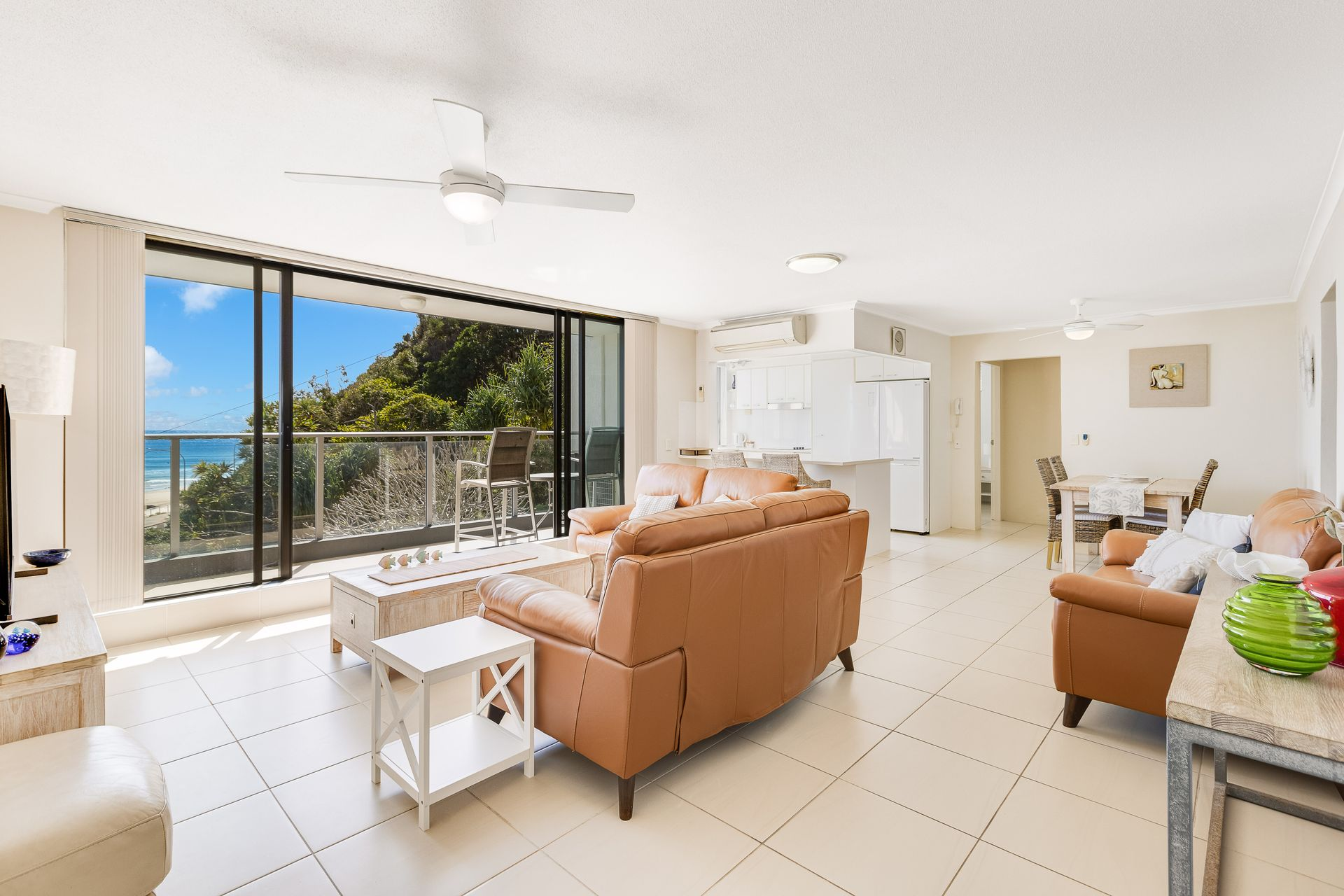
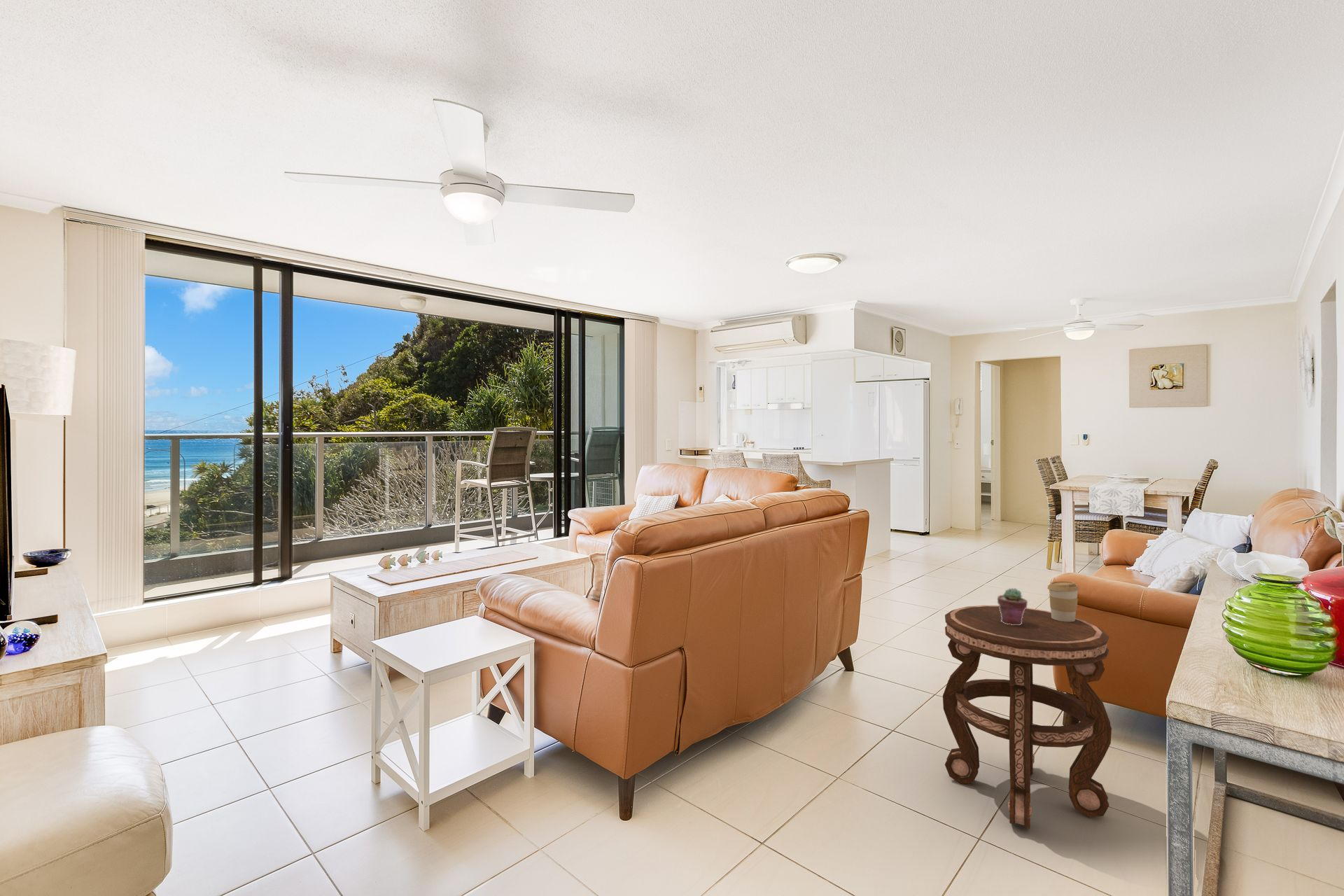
+ coffee cup (1063, 599)
+ potted succulent (1012, 605)
+ side table (1022, 708)
